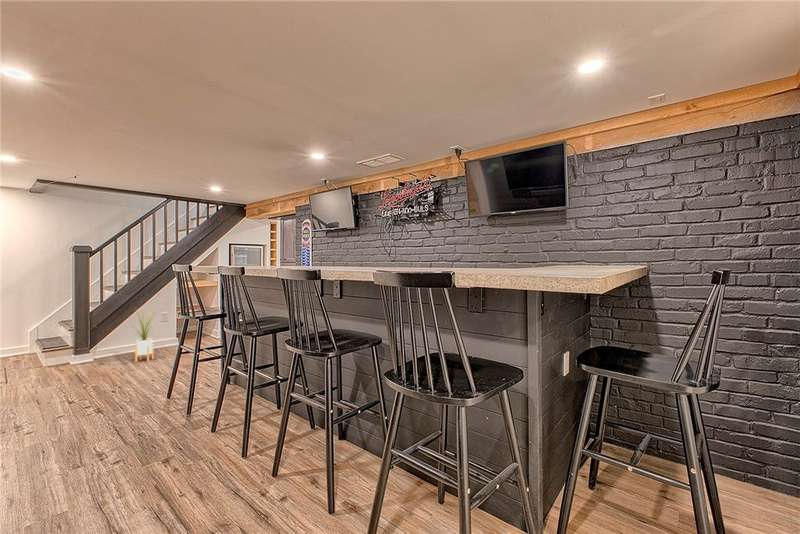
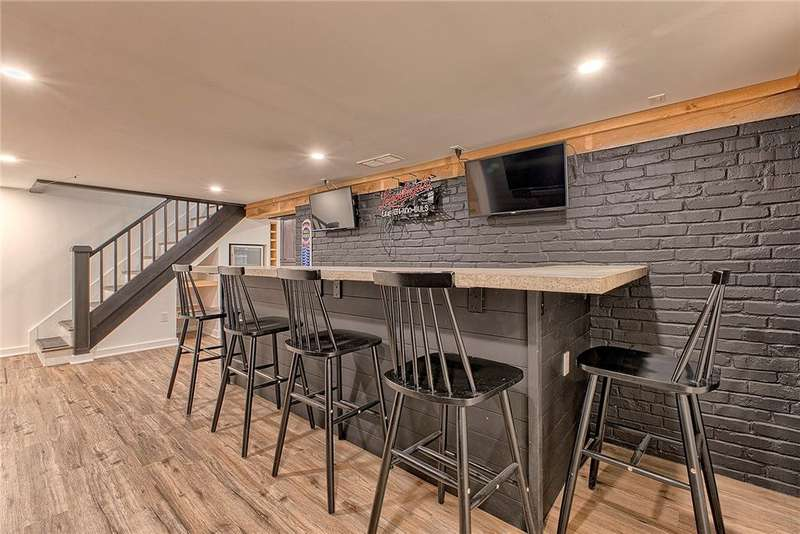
- house plant (144, 333)
